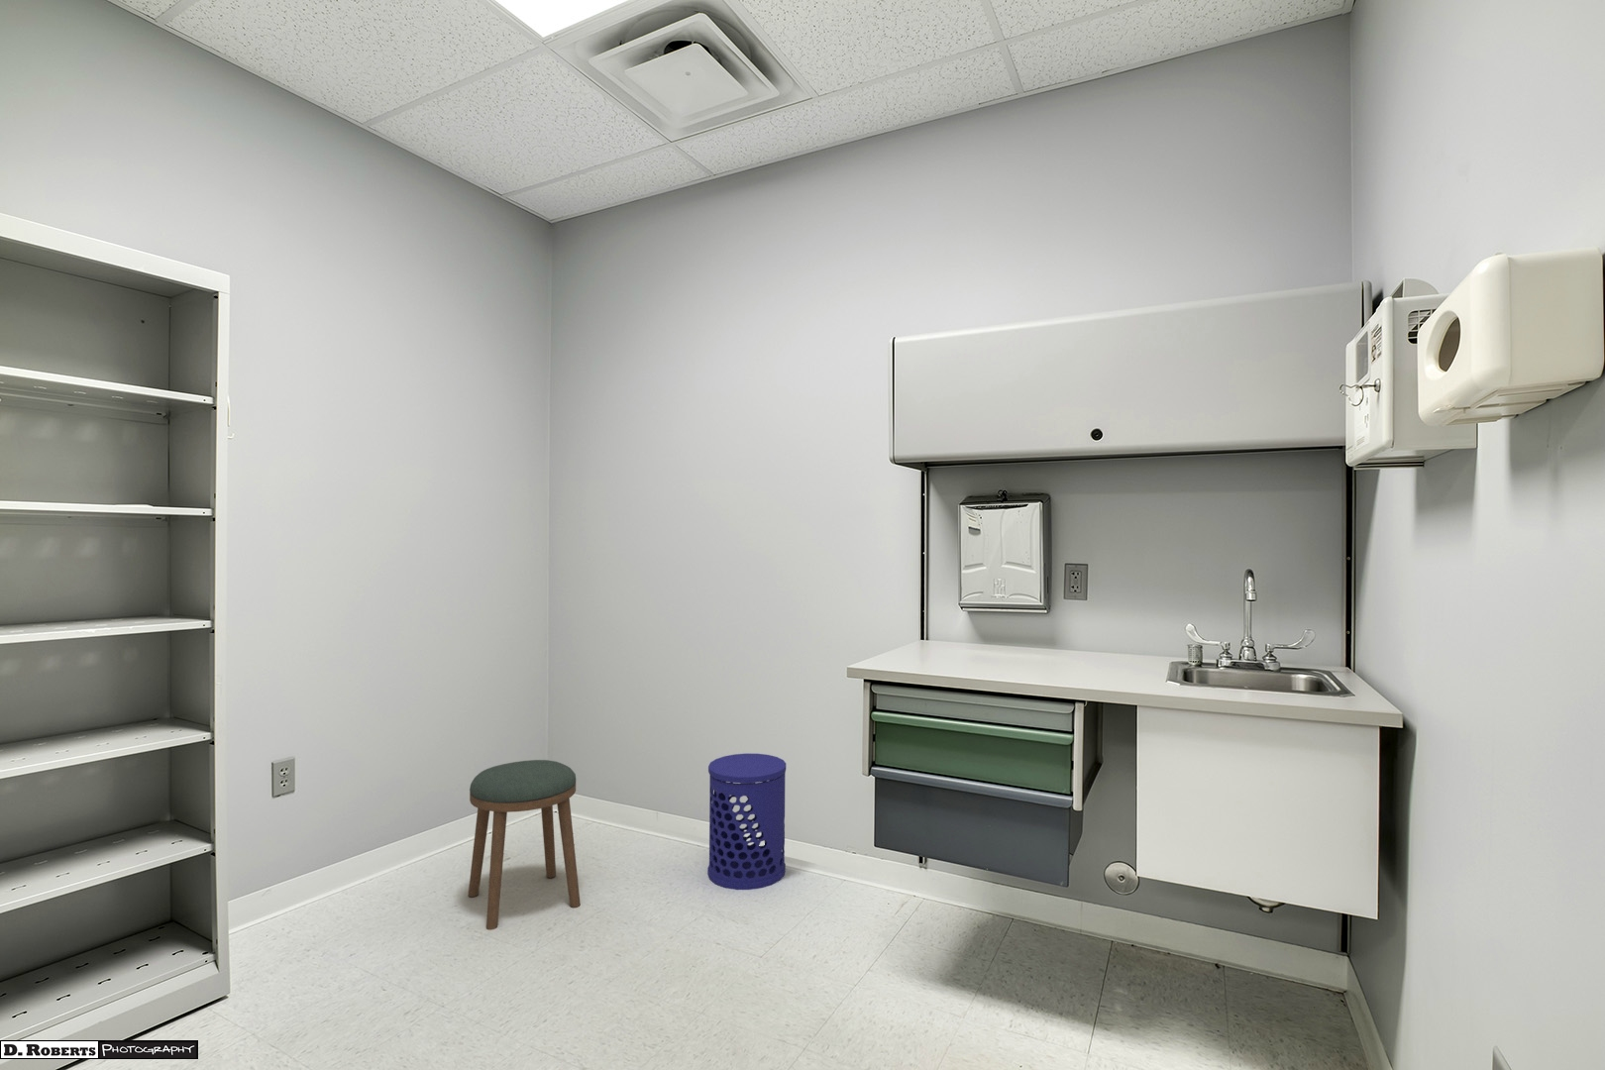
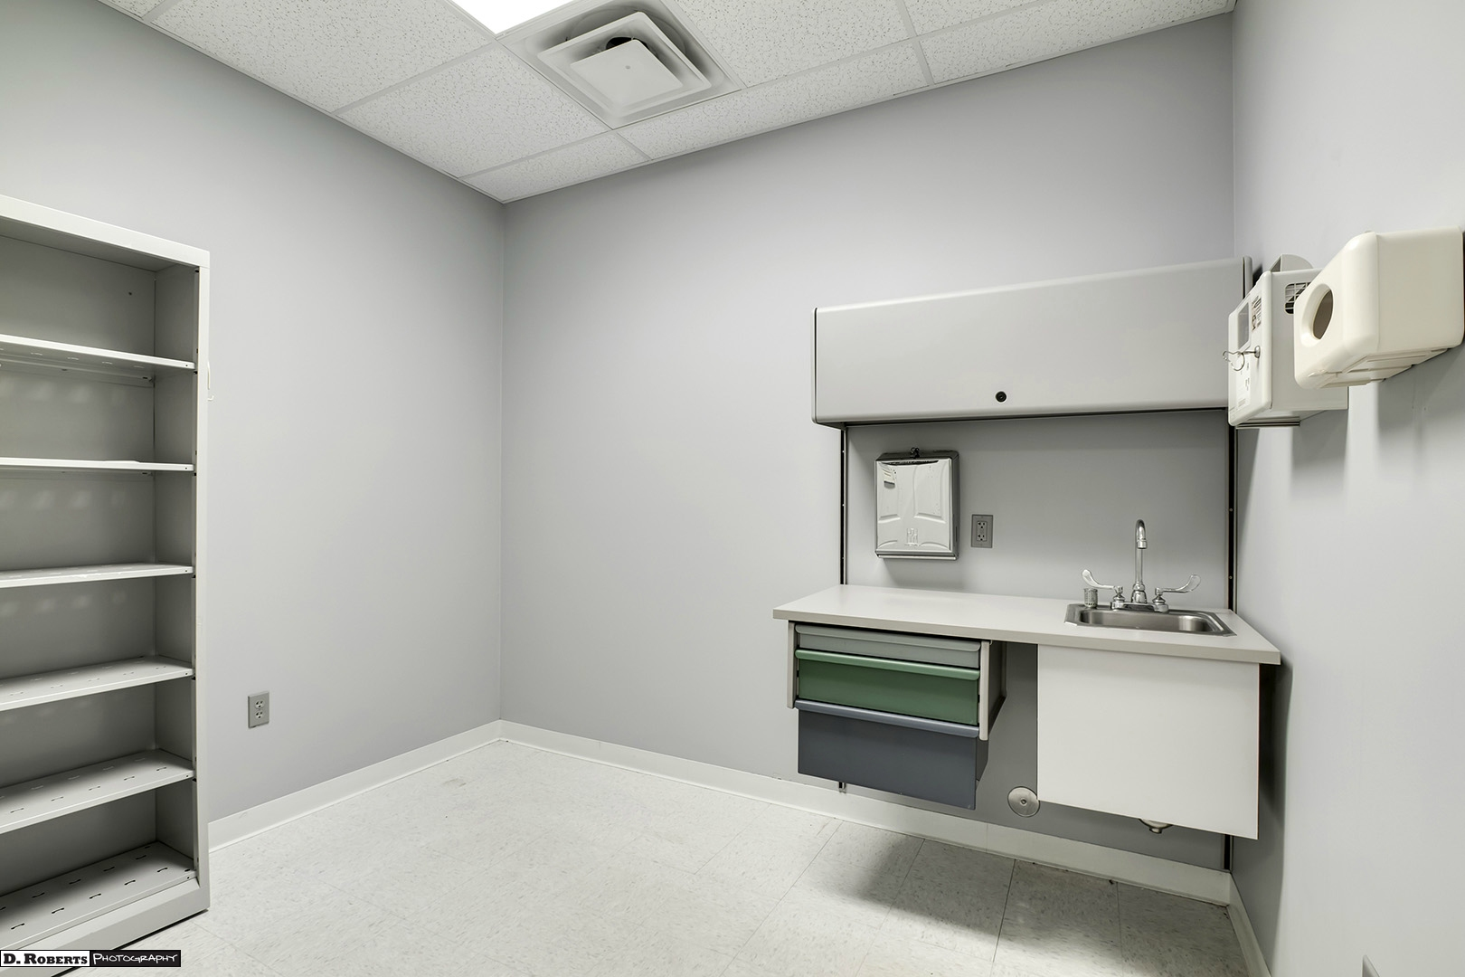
- waste bin (748, 817)
- stool (504, 835)
